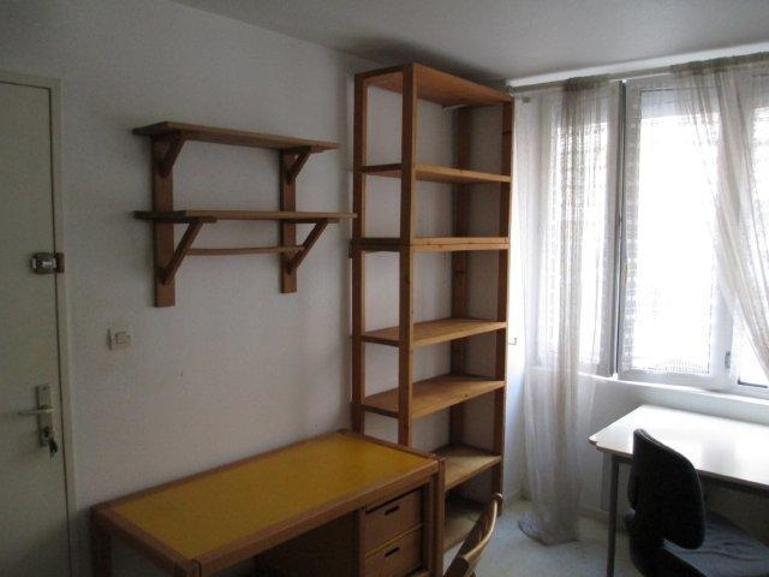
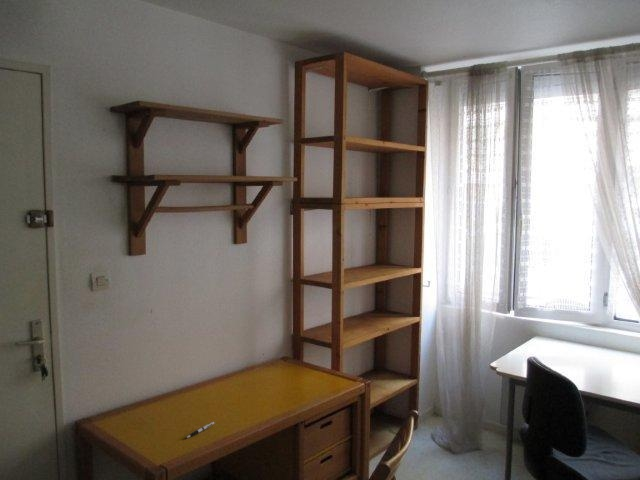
+ pen (200, 430)
